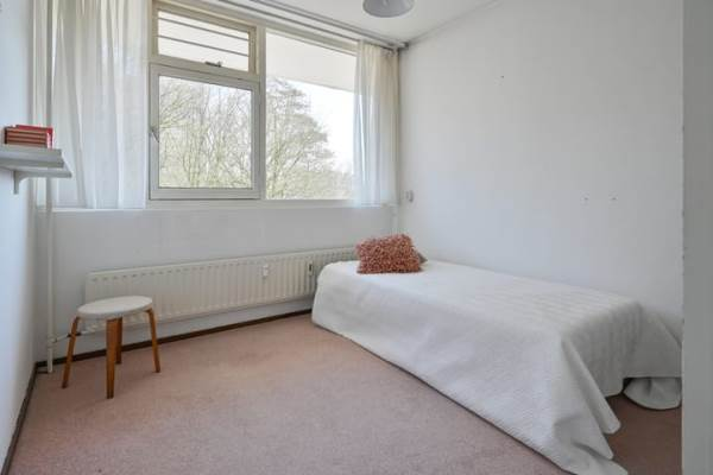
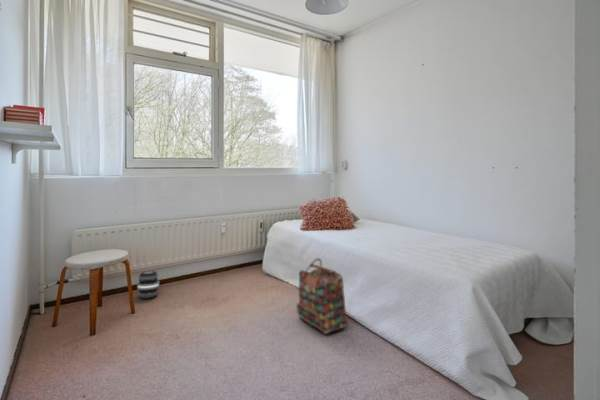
+ speaker (148, 284)
+ backpack (320, 290)
